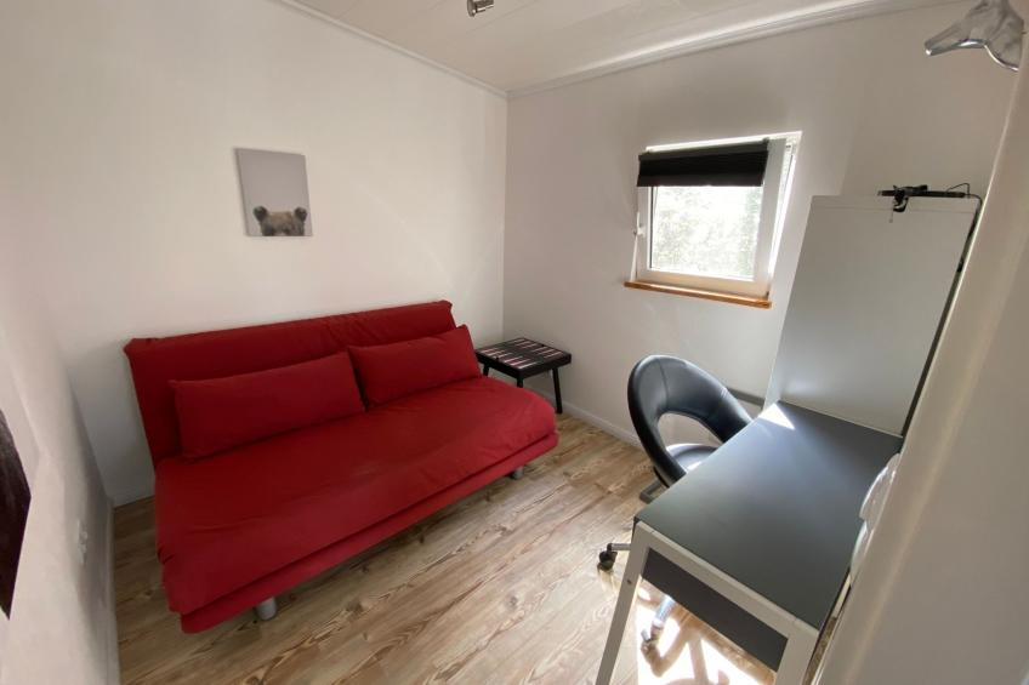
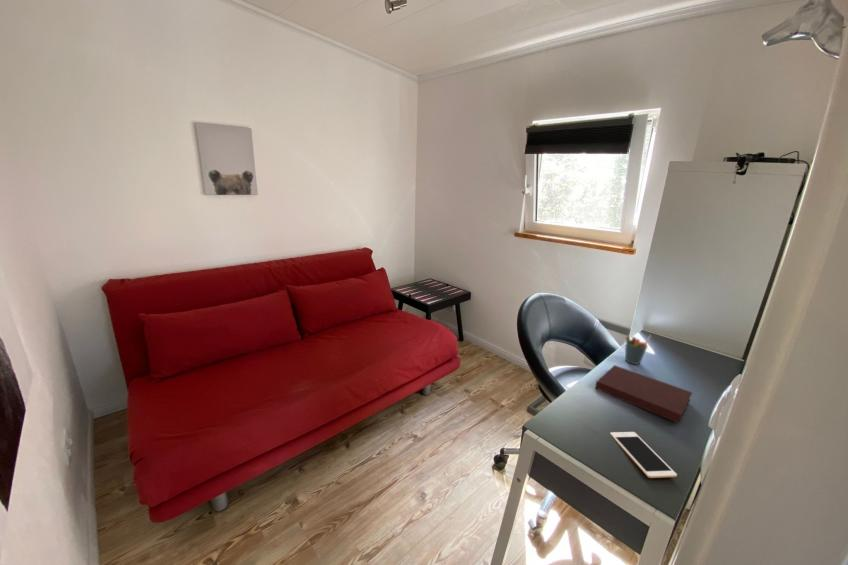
+ pen holder (635, 347)
+ notebook (642, 390)
+ cell phone (640, 452)
